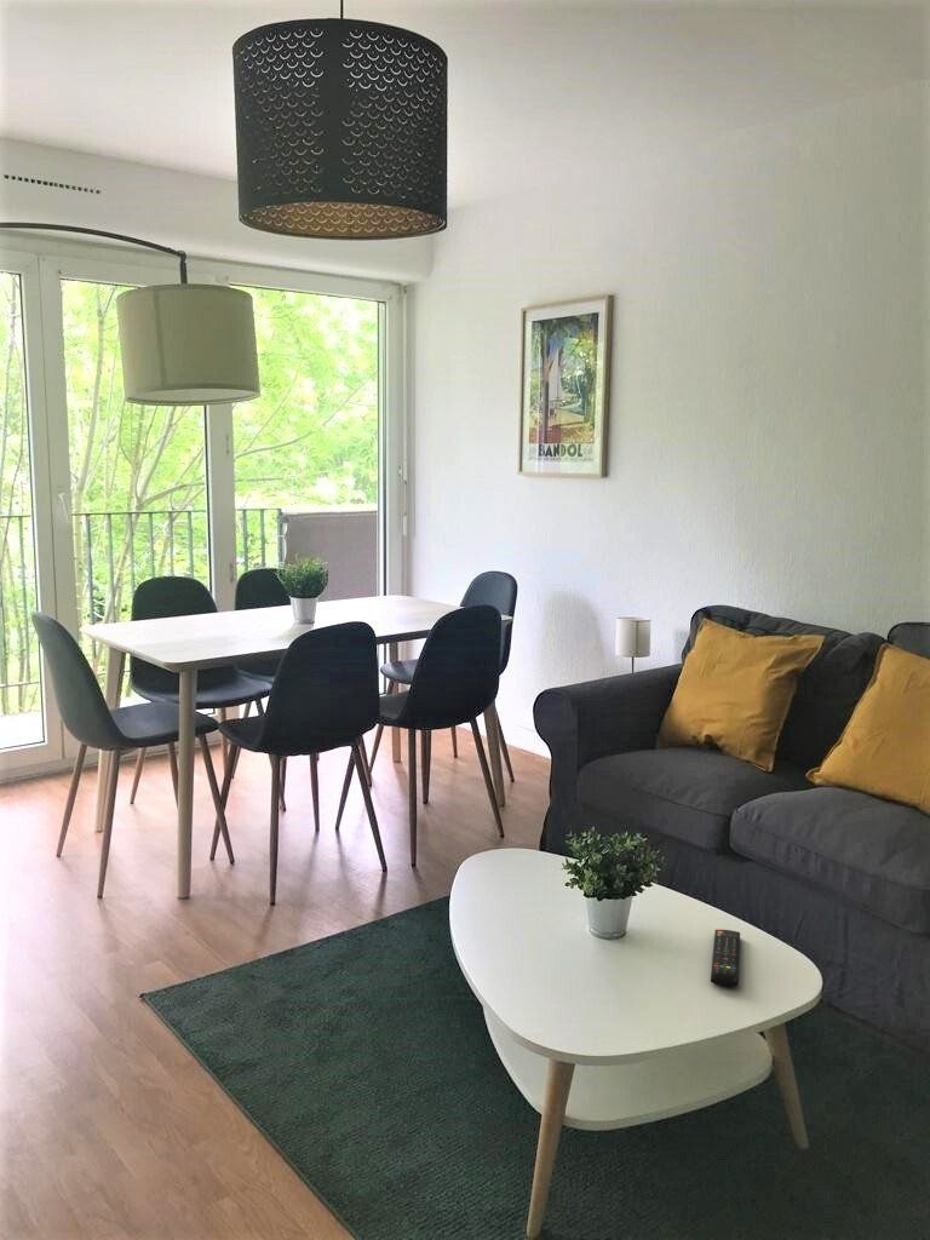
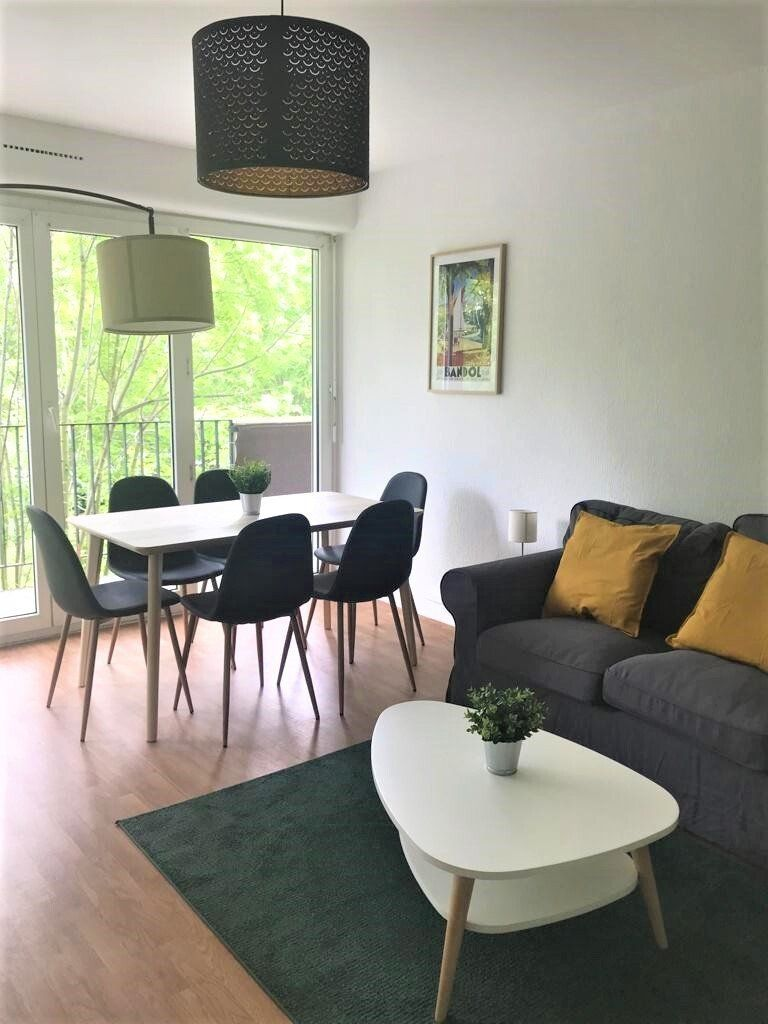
- remote control (725, 957)
